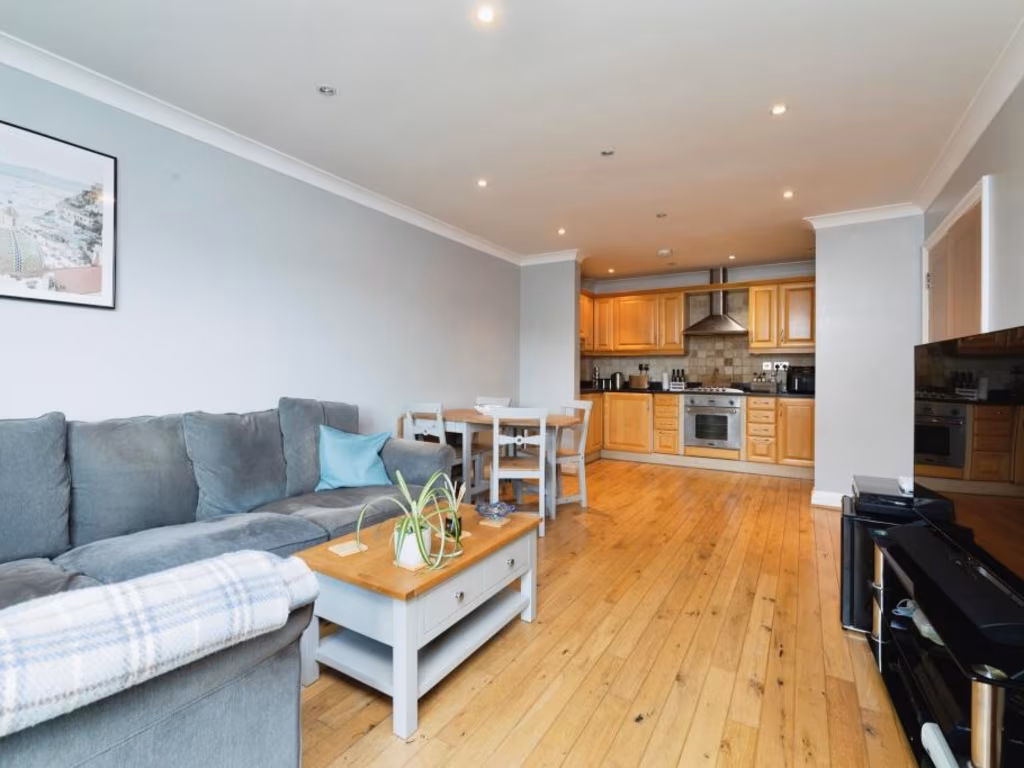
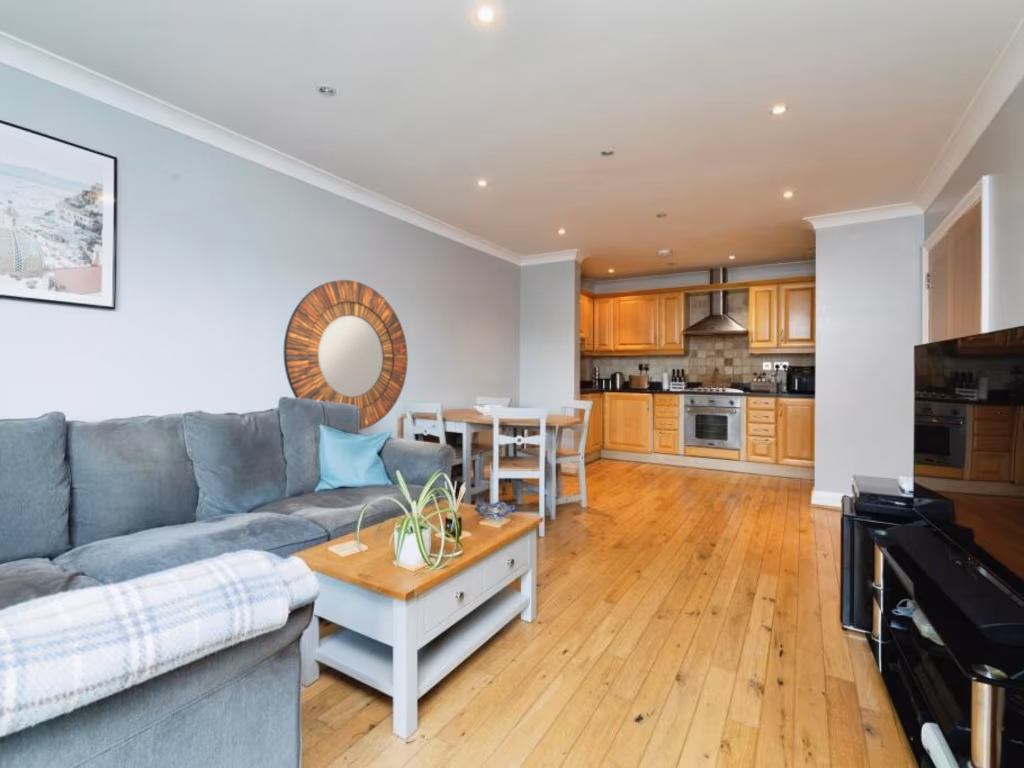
+ home mirror (353, 356)
